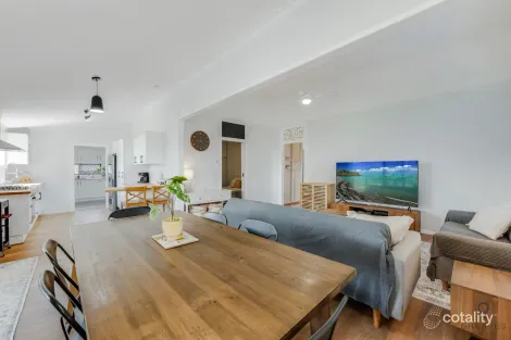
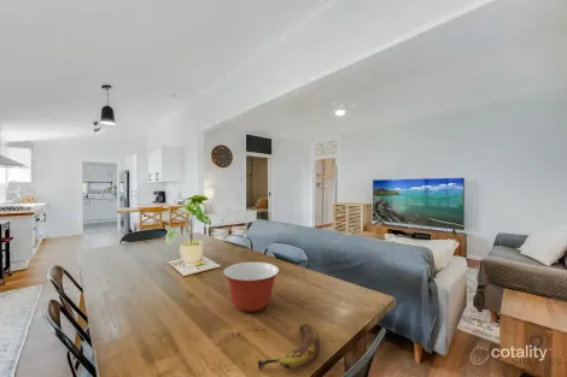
+ banana (298, 347)
+ mixing bowl (251, 287)
